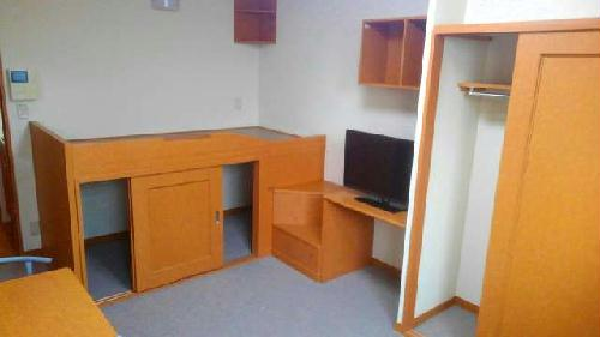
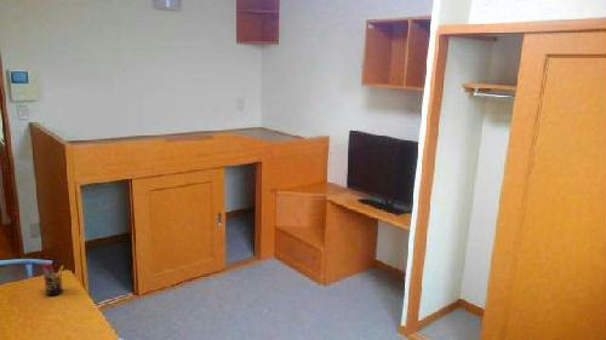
+ pen holder (51, 278)
